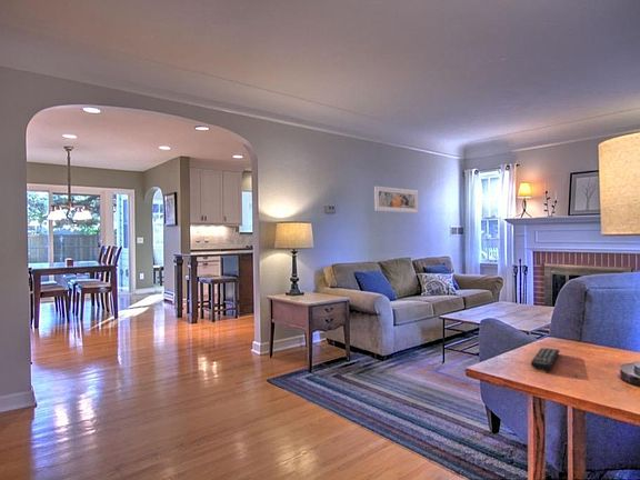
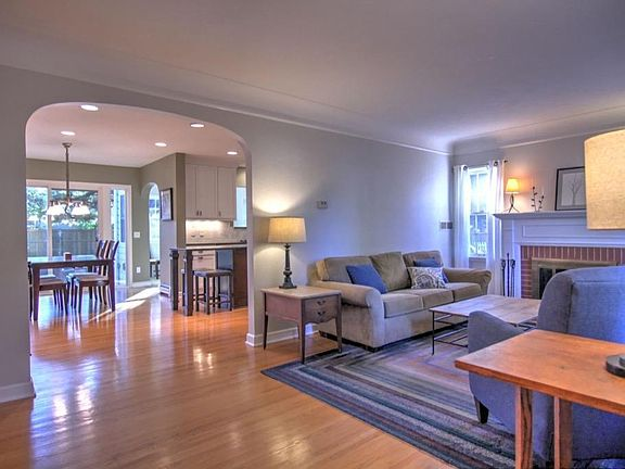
- remote control (546, 358)
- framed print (397, 200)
